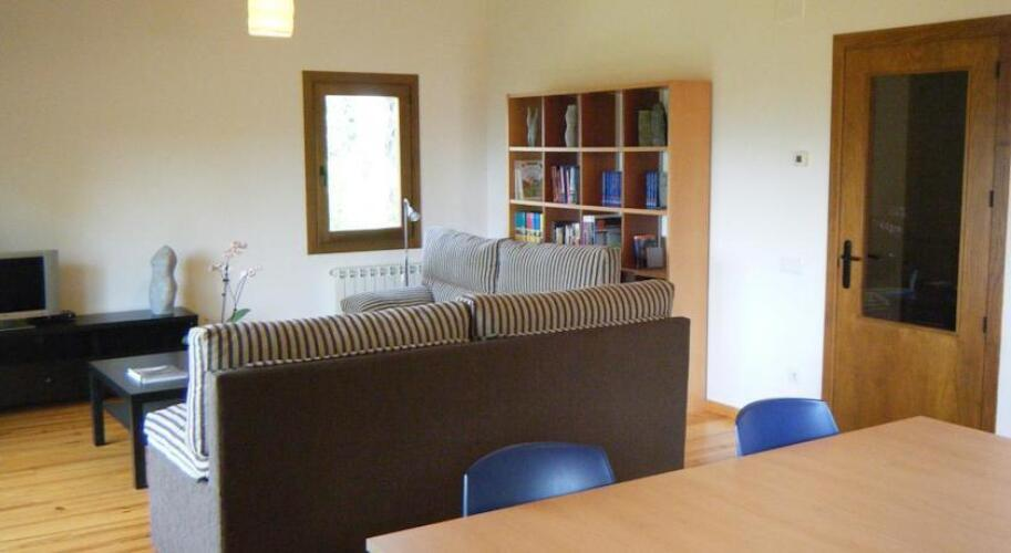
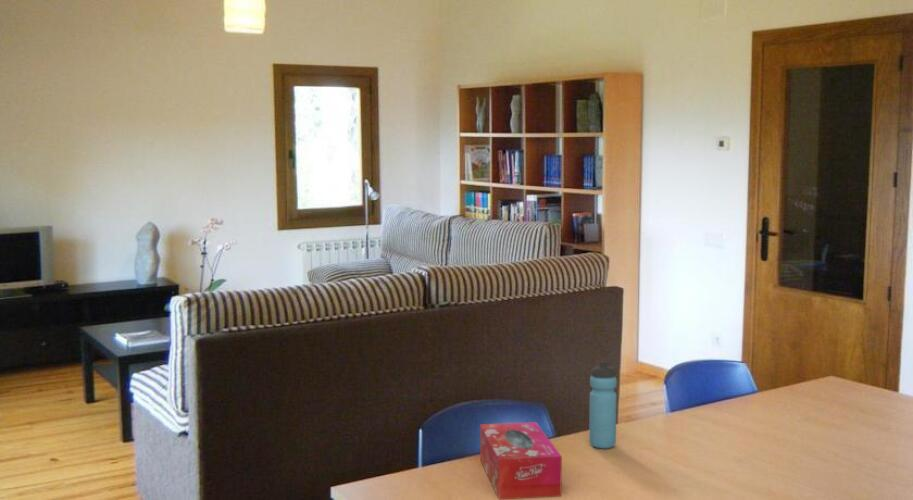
+ water bottle (603, 403)
+ tissue box (518, 458)
